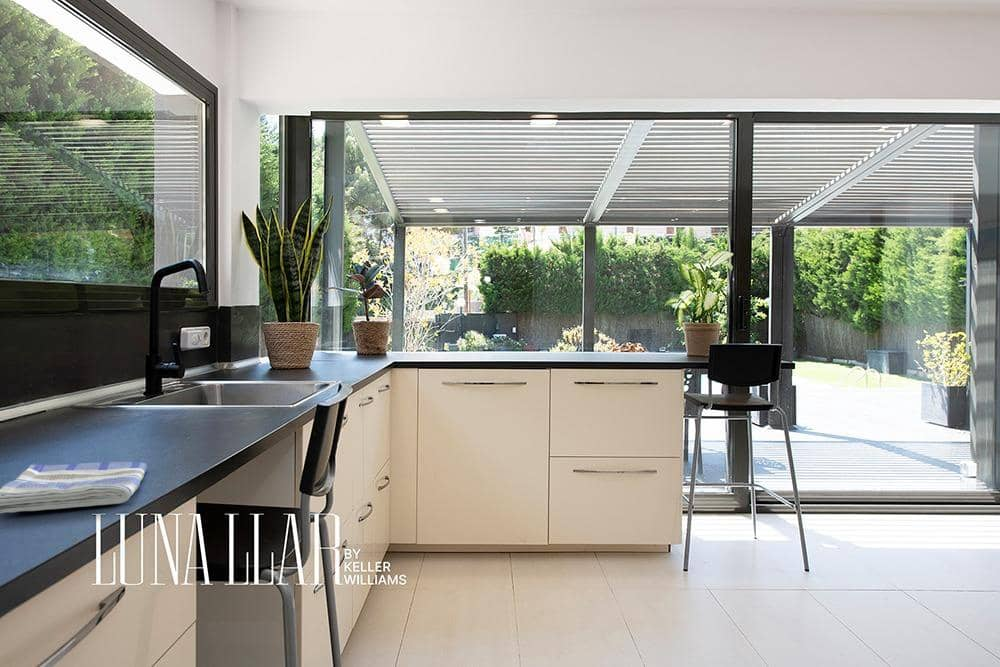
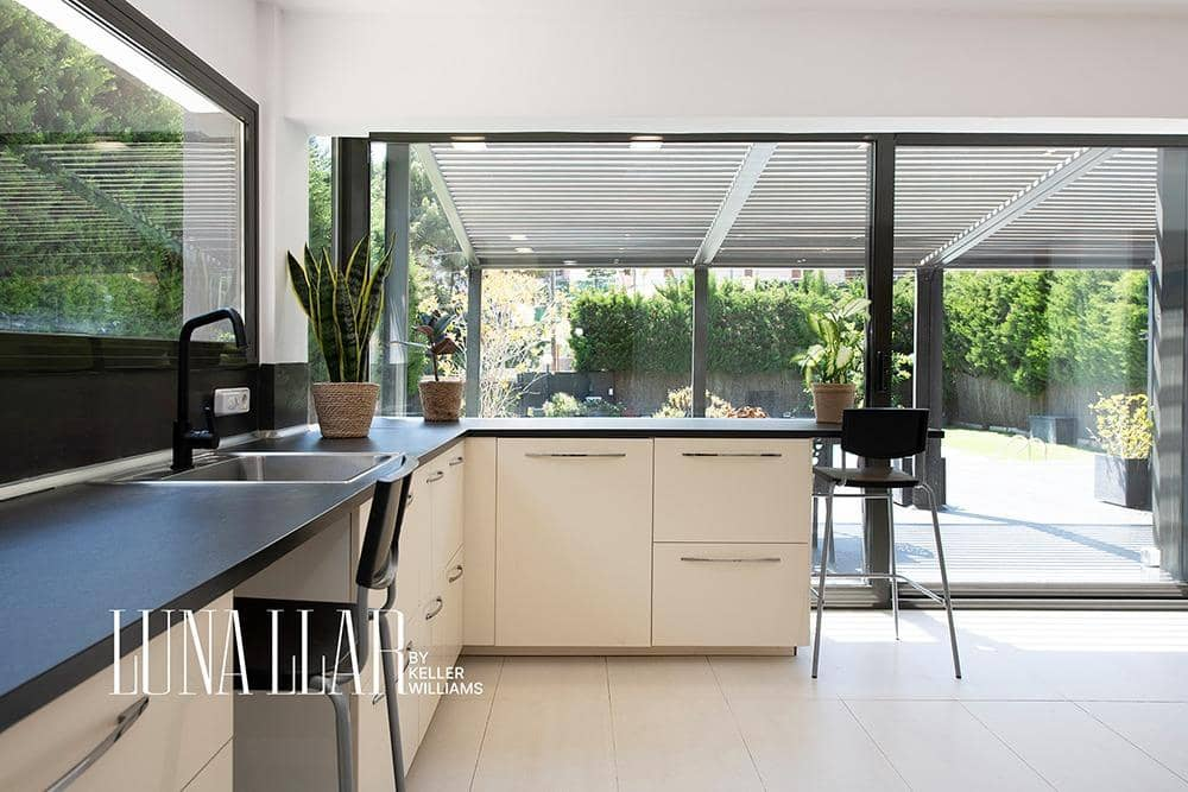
- dish towel (75, 481)
